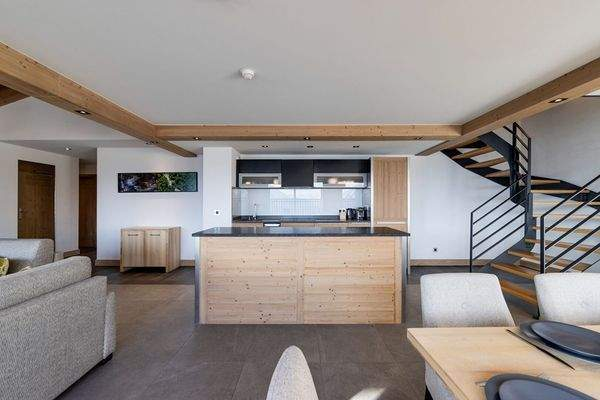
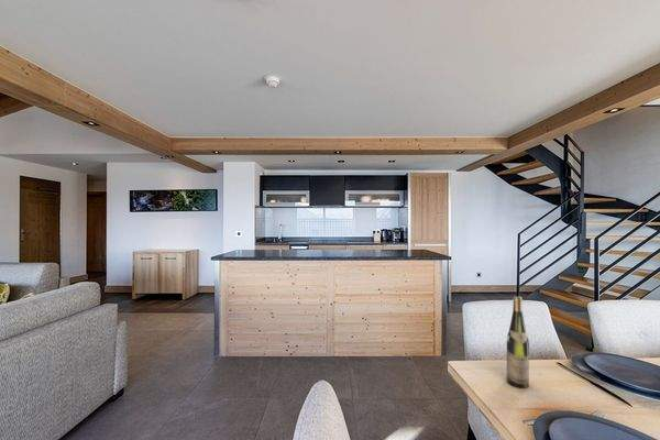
+ wine bottle (517, 340)
